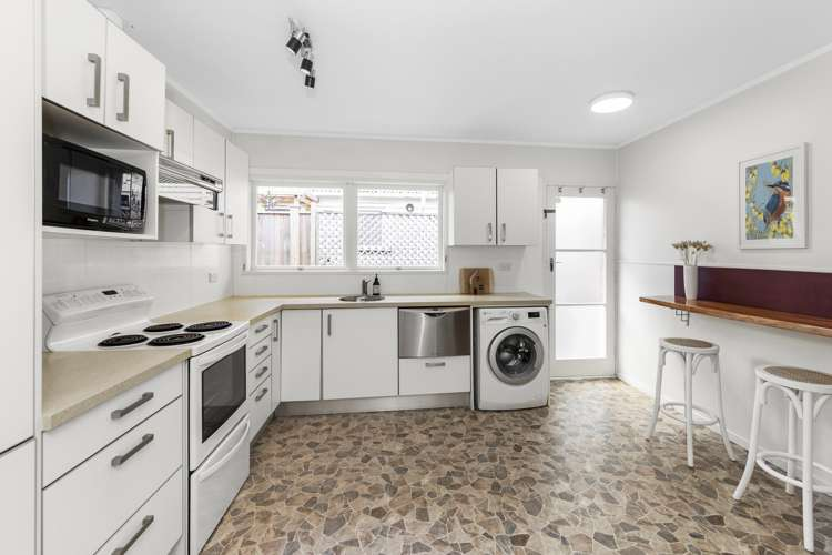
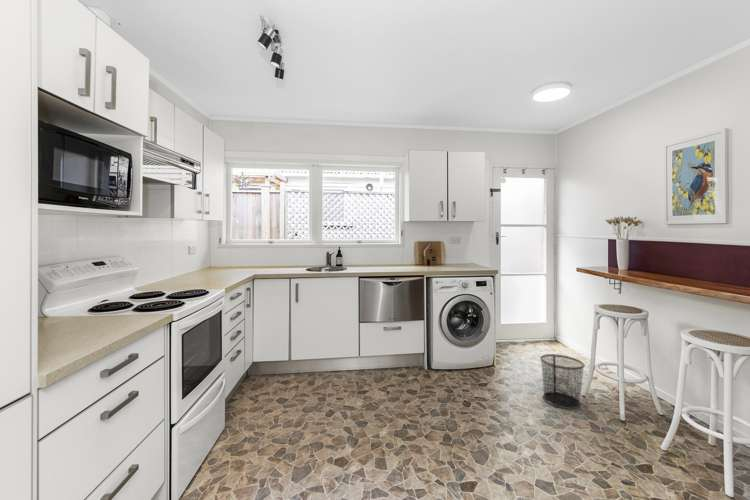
+ waste bin (561, 380)
